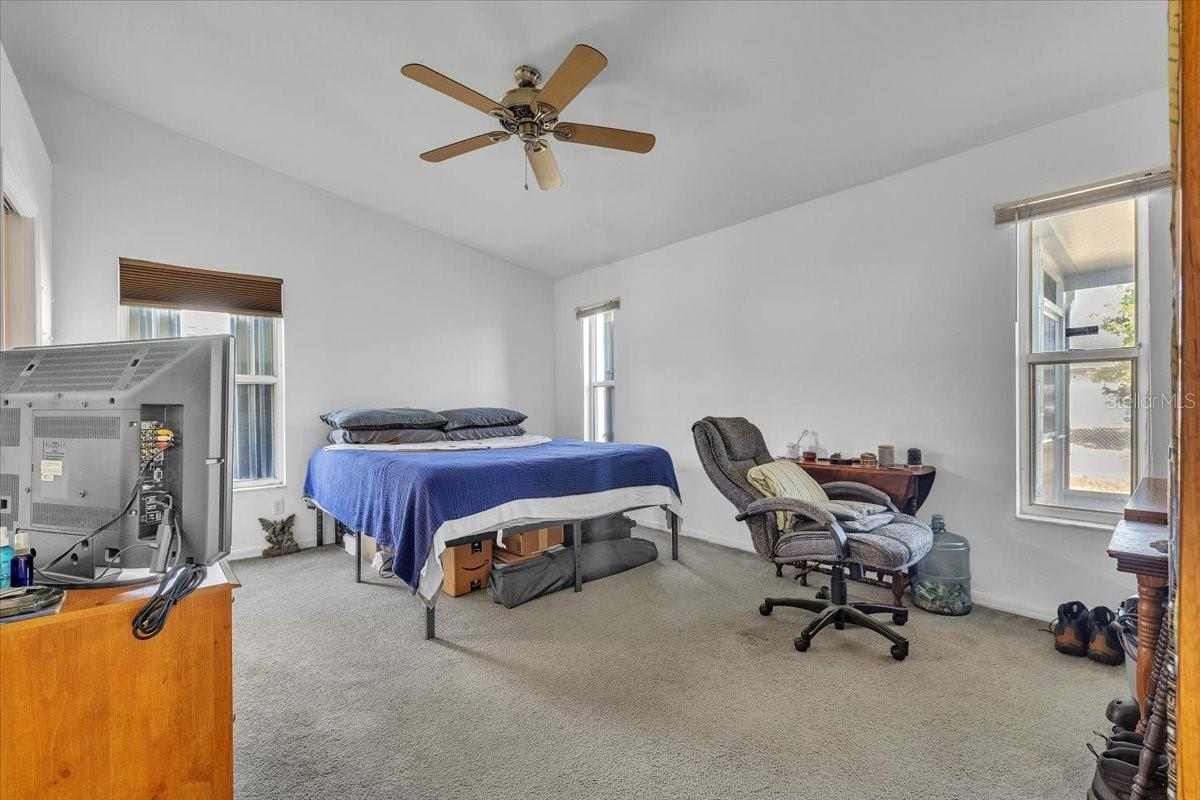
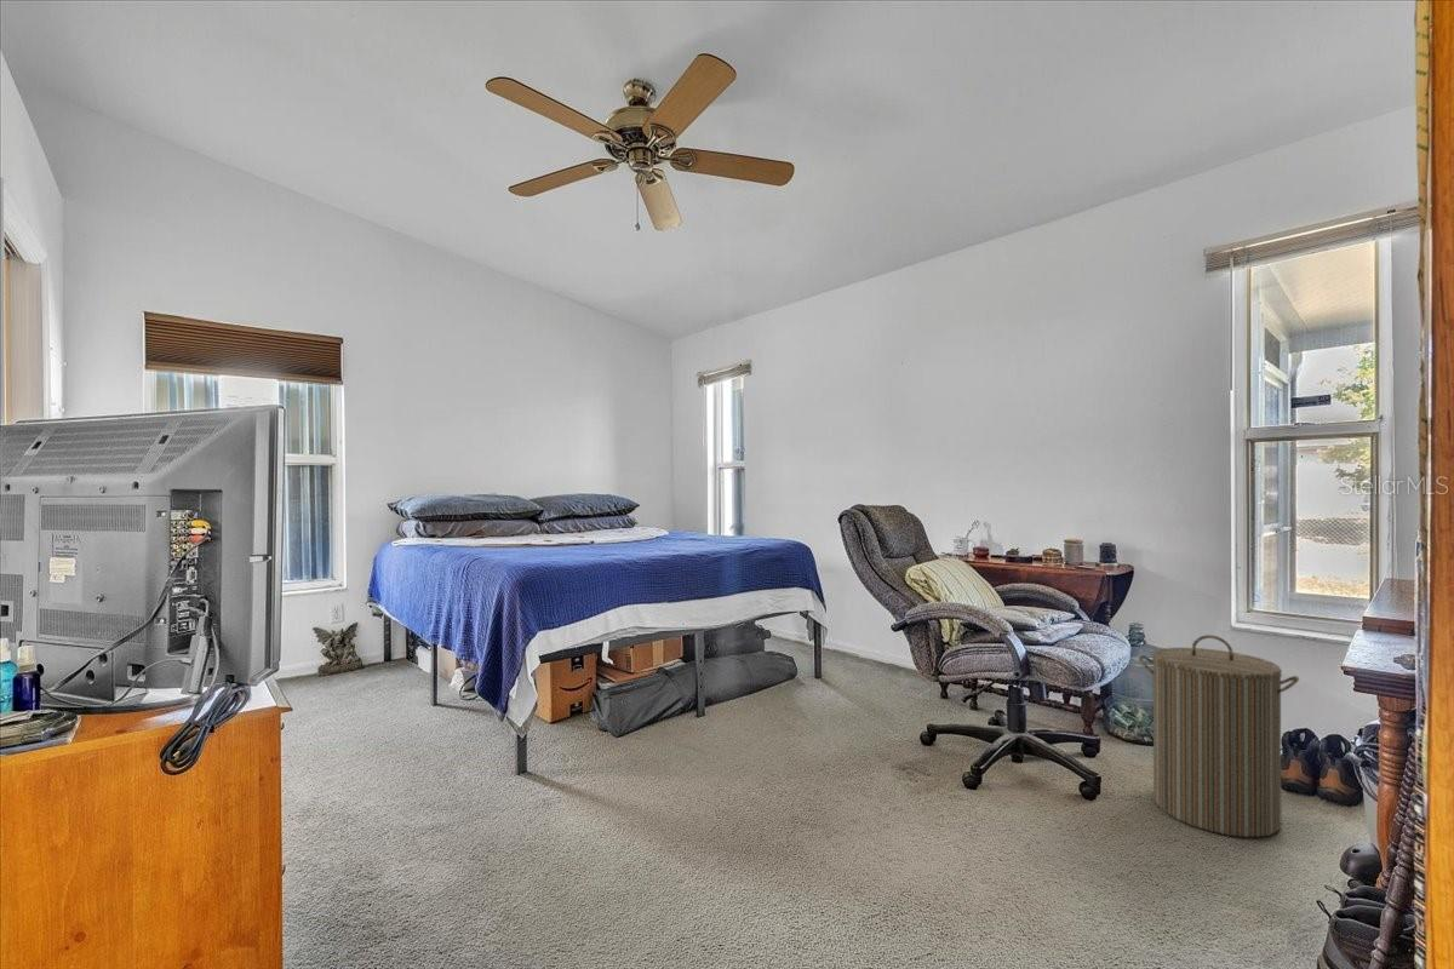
+ laundry hamper (1214, 723)
